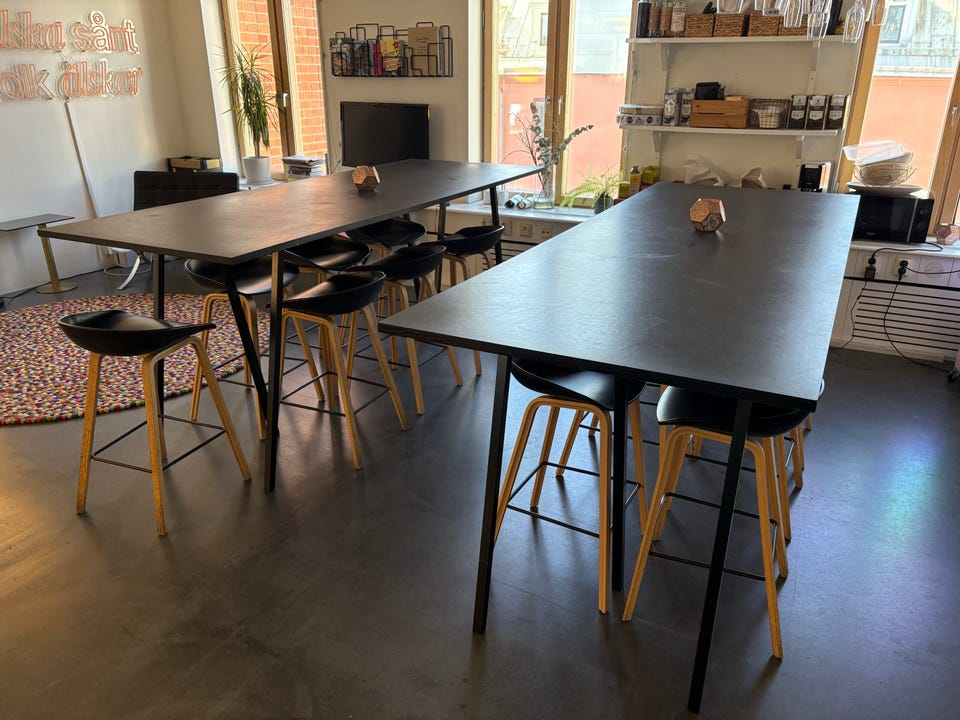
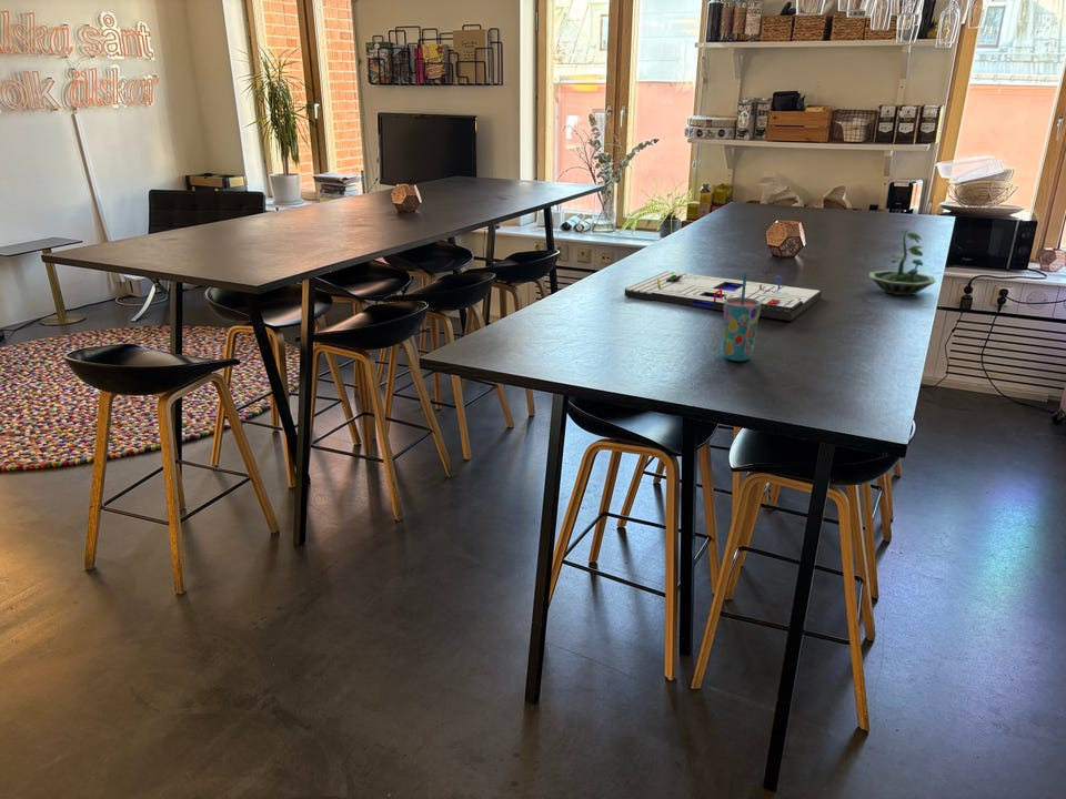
+ cup (741, 316)
+ terrarium (905, 243)
+ board game (723, 279)
